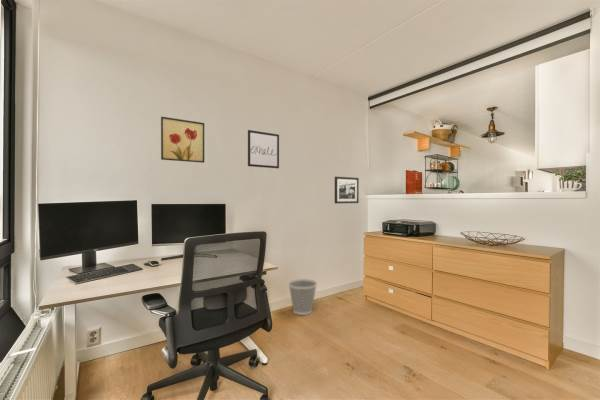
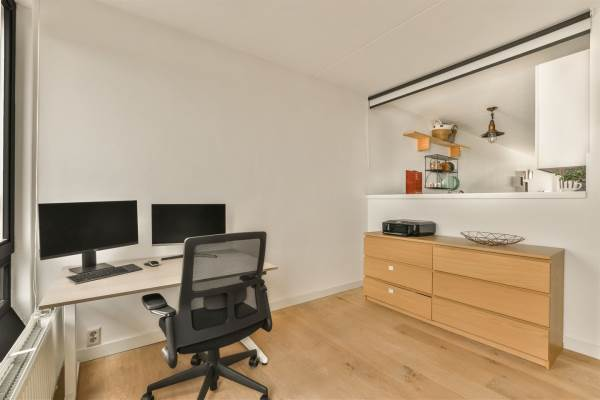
- picture frame (346, 190)
- wall art (263, 149)
- wastebasket (302, 297)
- wall art (183, 140)
